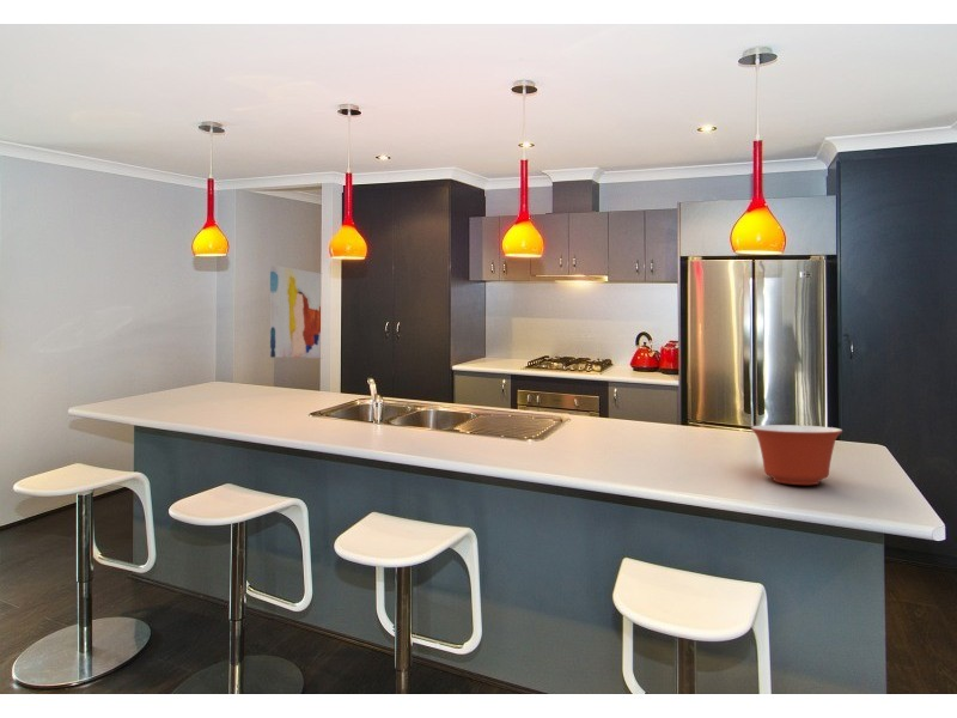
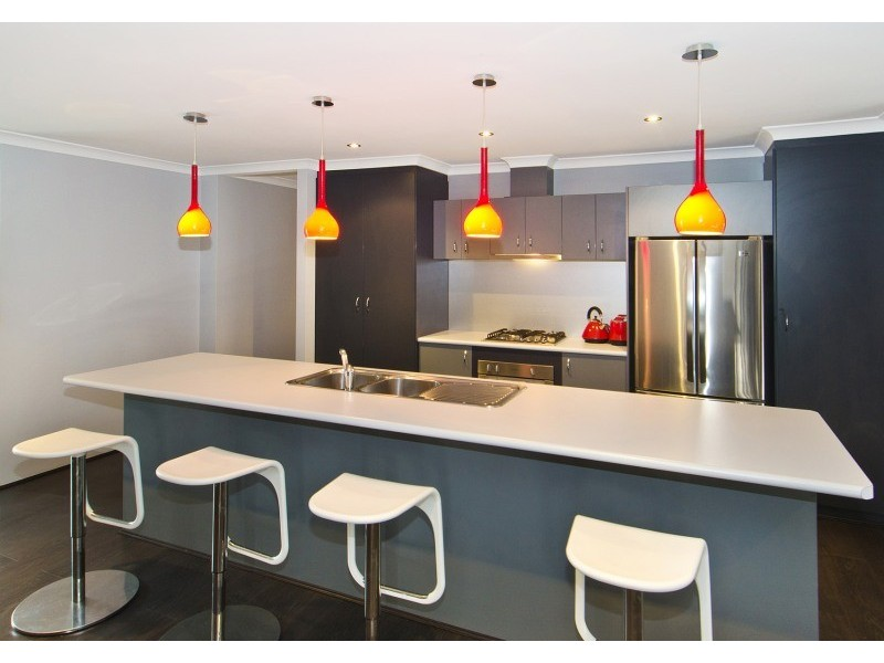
- wall art (304, 314)
- mixing bowl (796, 455)
